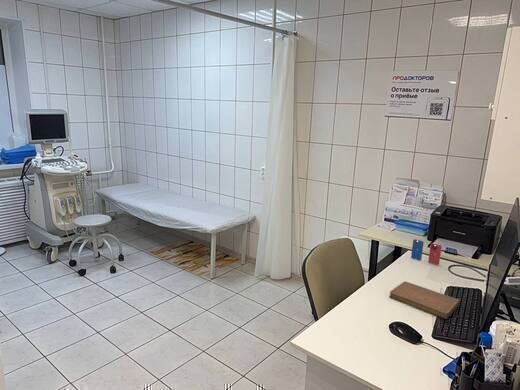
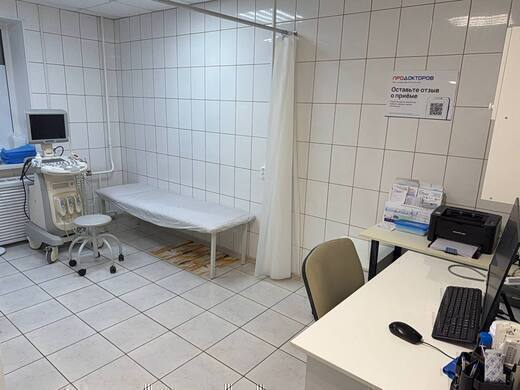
- smartphone (422, 250)
- notebook (423, 298)
